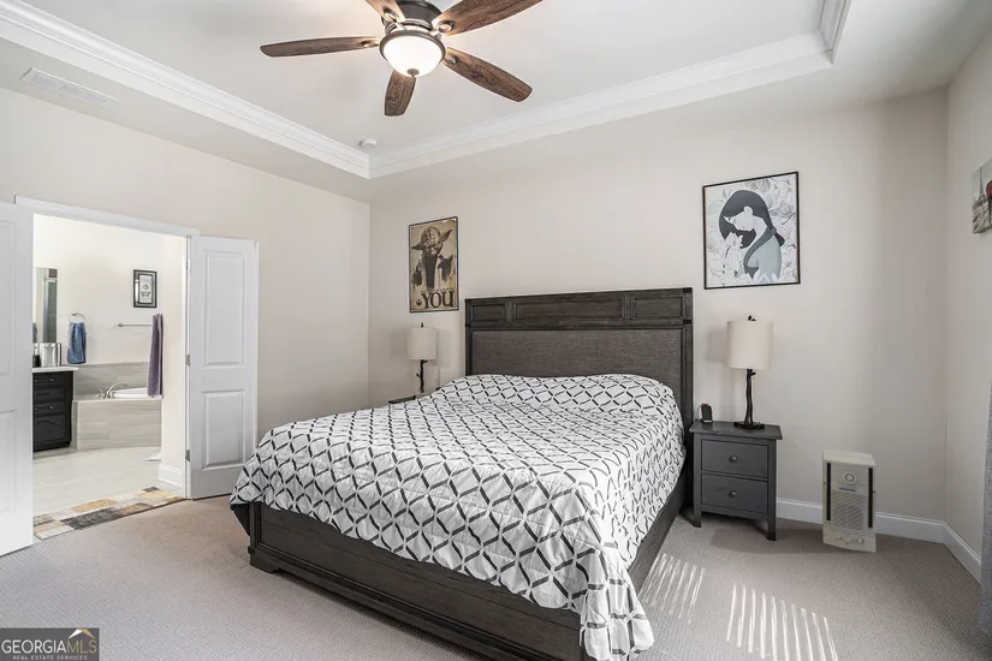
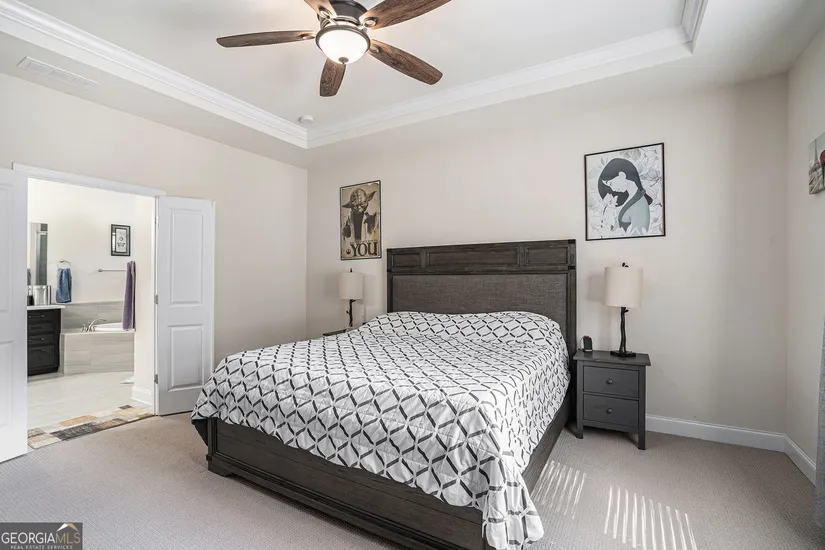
- air purifier (847, 498)
